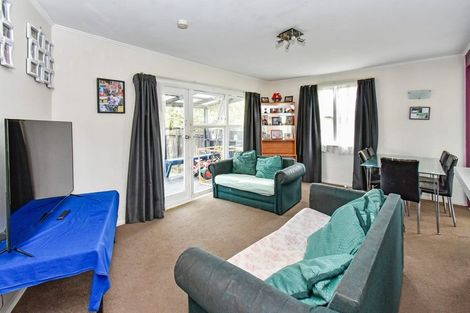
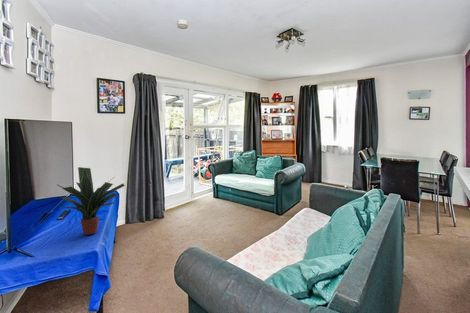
+ potted plant (90, 199)
